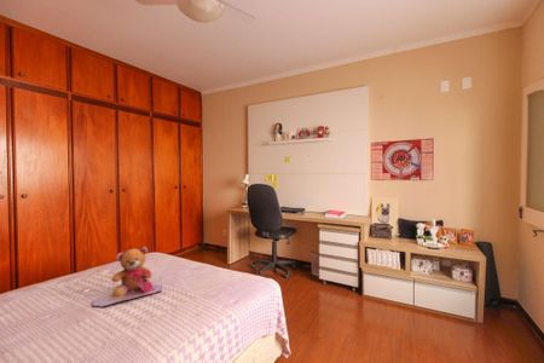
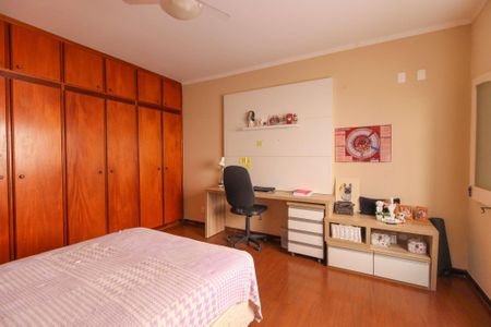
- teddy bear (129, 272)
